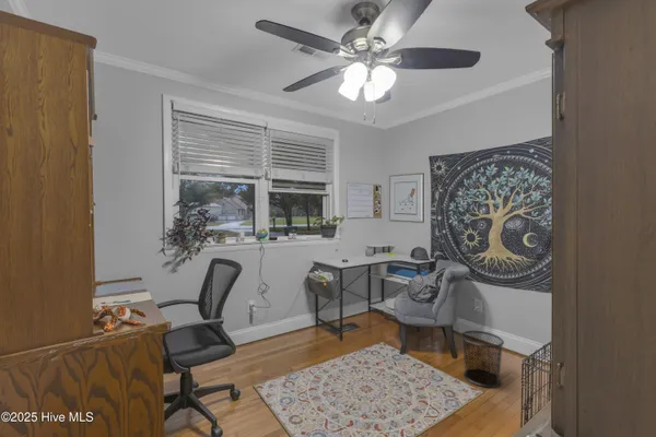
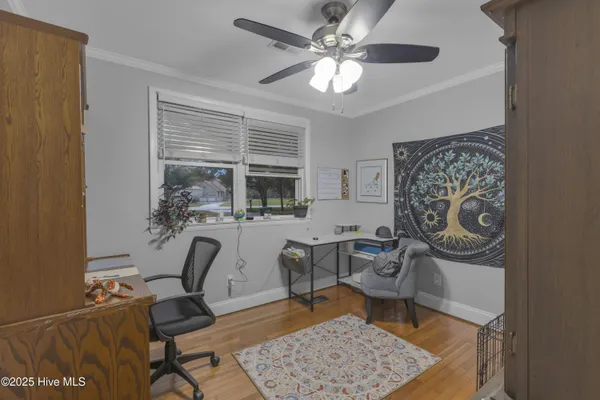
- waste bin (481, 357)
